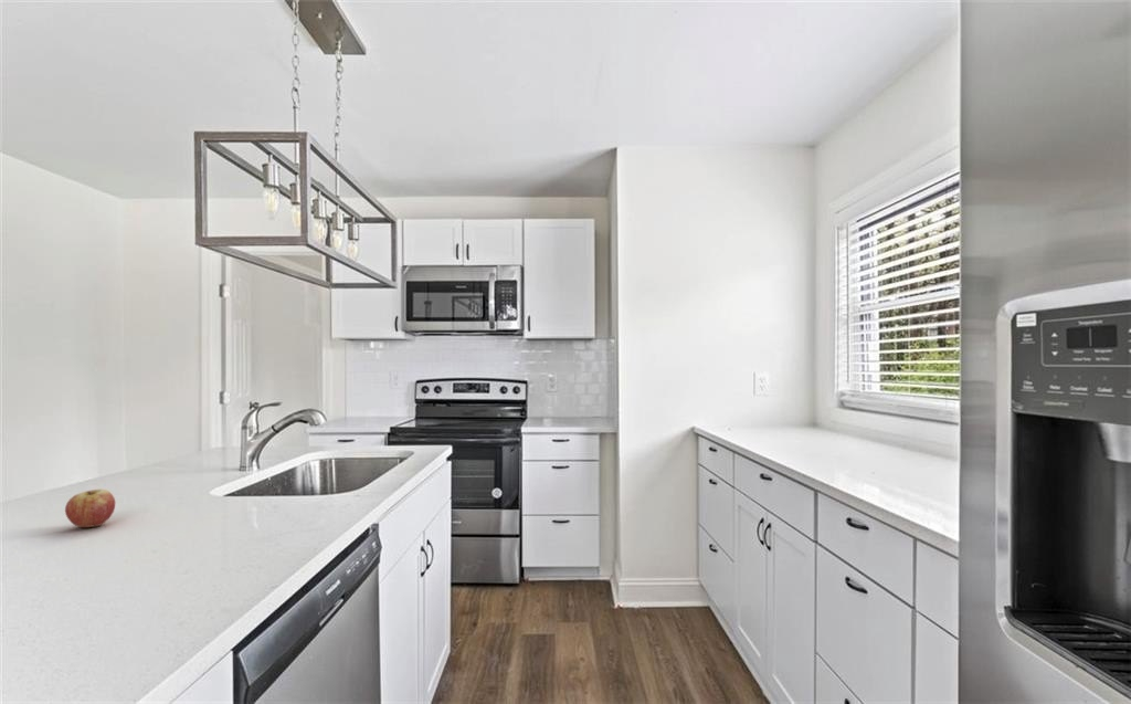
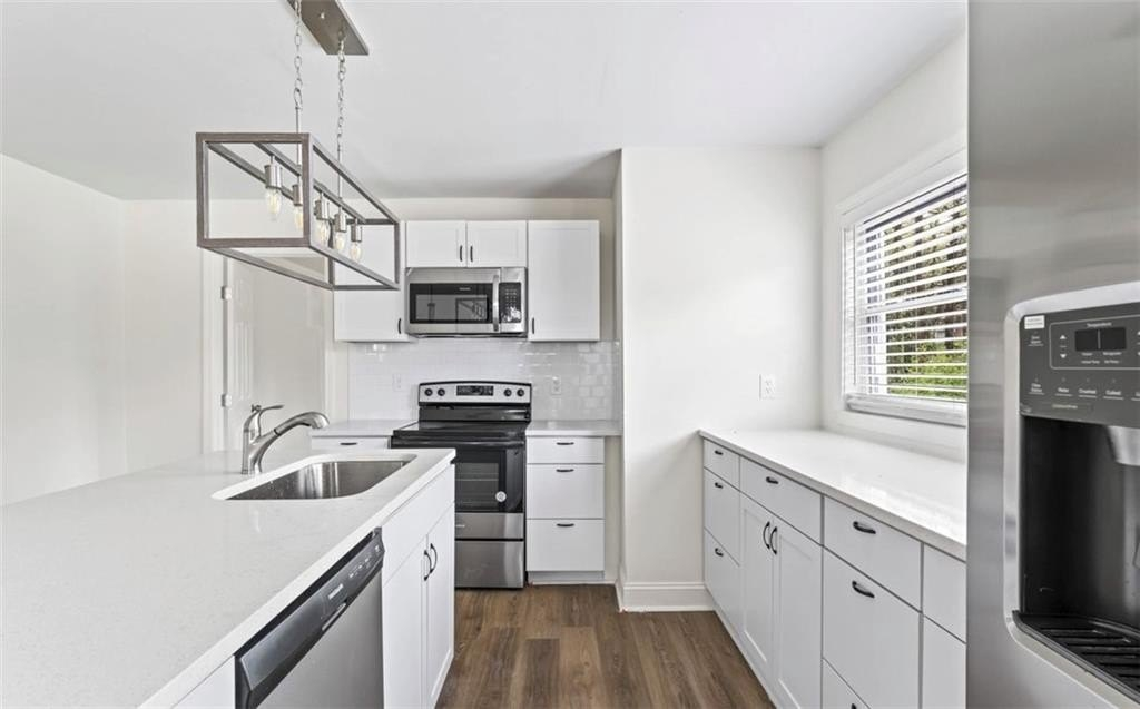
- fruit (91, 507)
